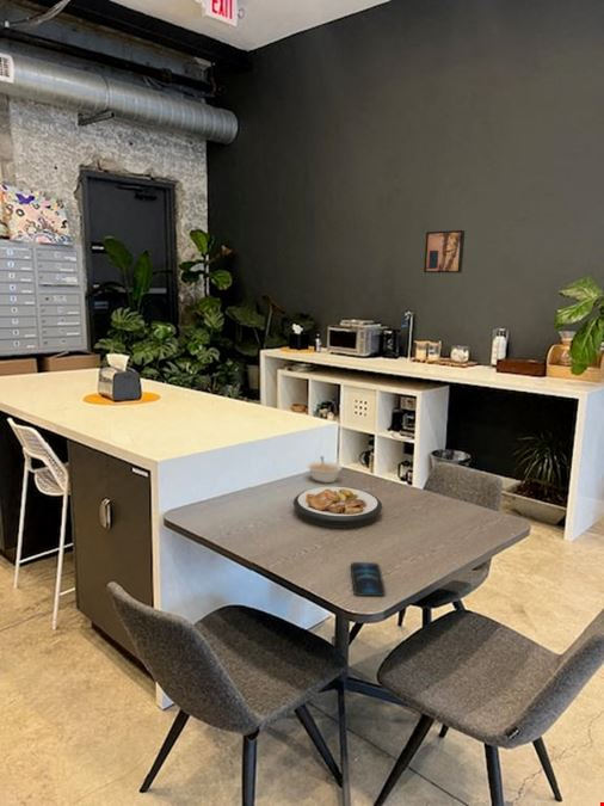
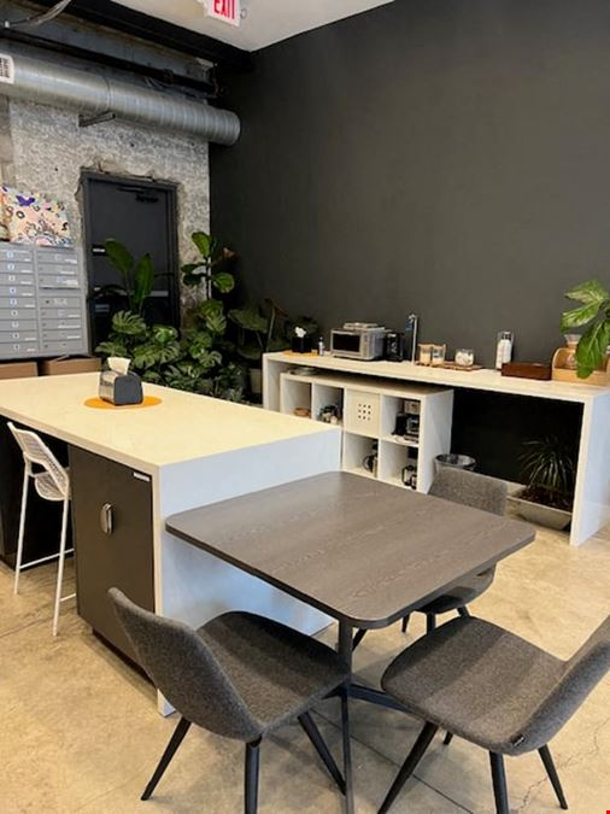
- plate (337, 502)
- legume (322, 470)
- wall art (443, 252)
- smartphone (366, 578)
